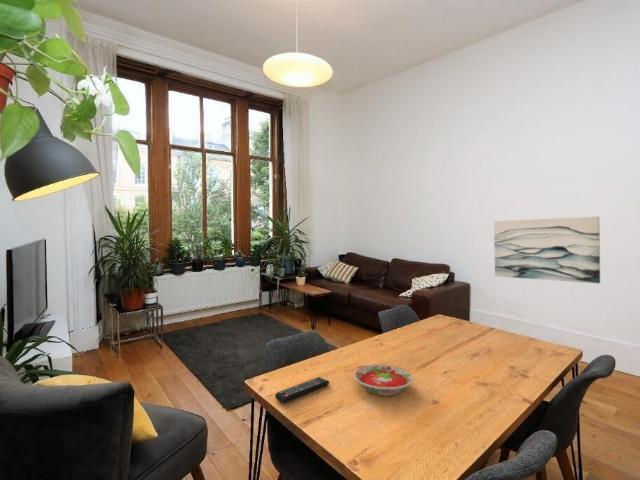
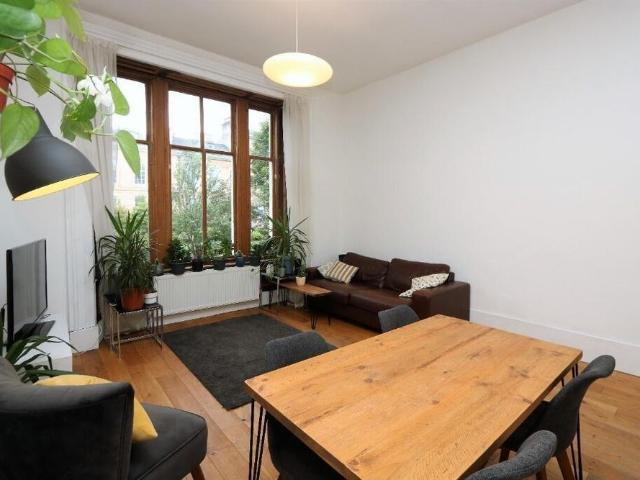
- bowl (383, 381)
- wall art (542, 249)
- remote control (303, 388)
